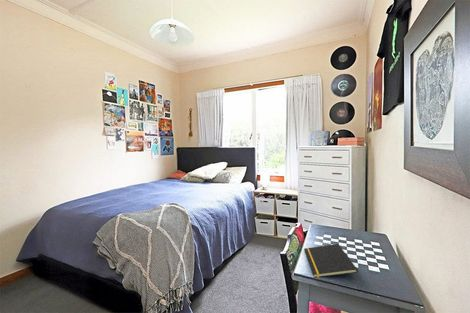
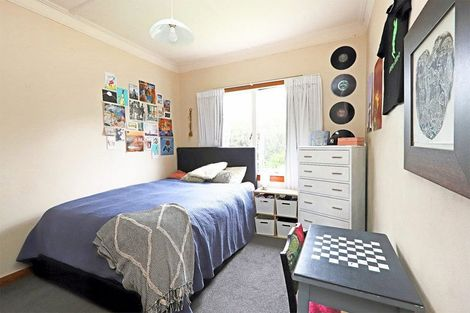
- notepad (327, 259)
